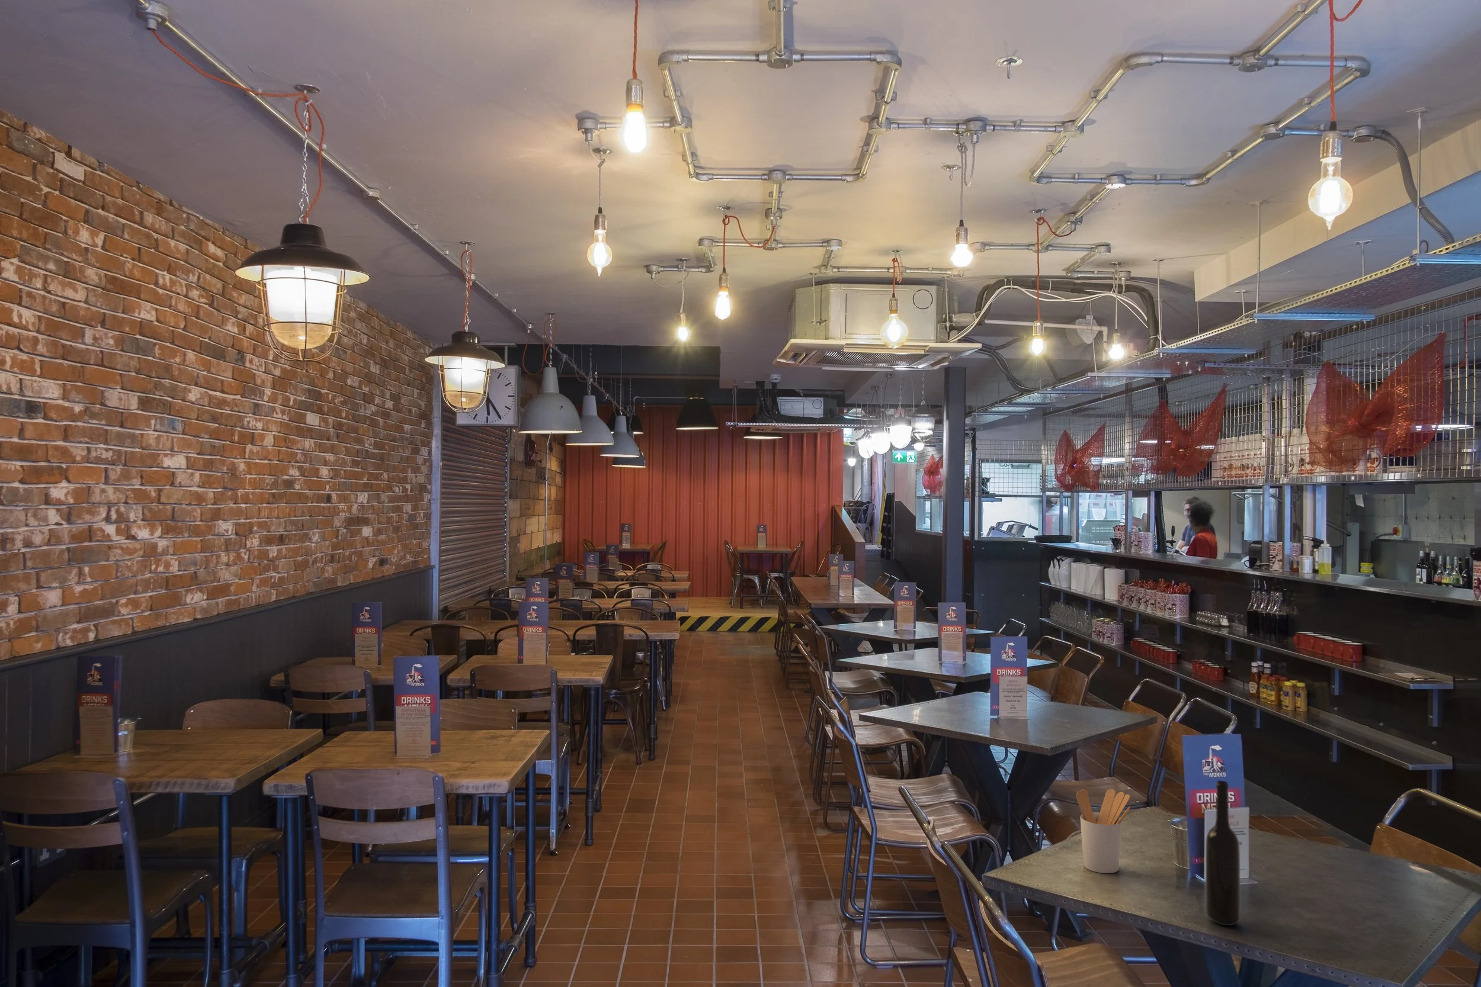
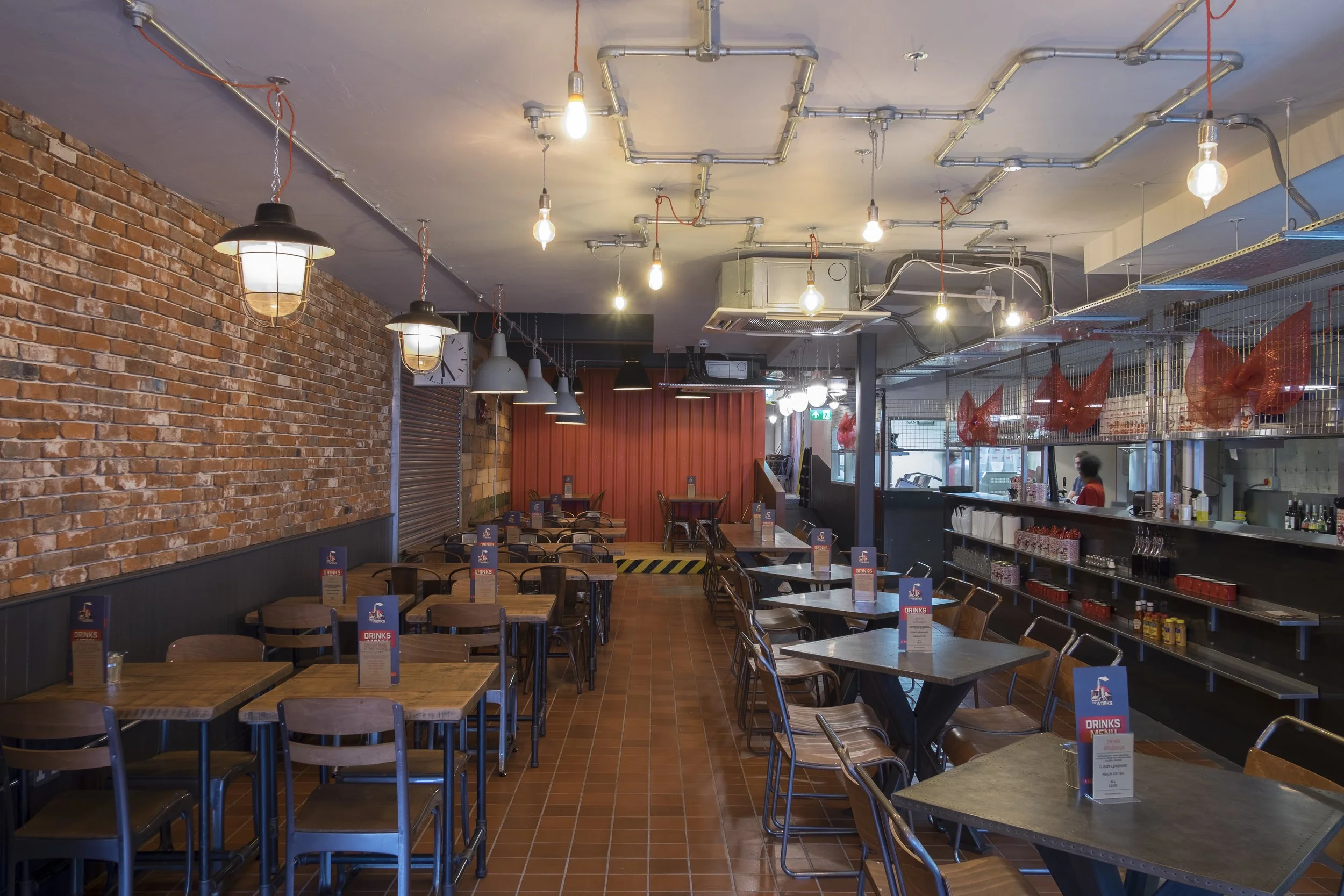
- bottle (1222, 852)
- utensil holder (1106, 828)
